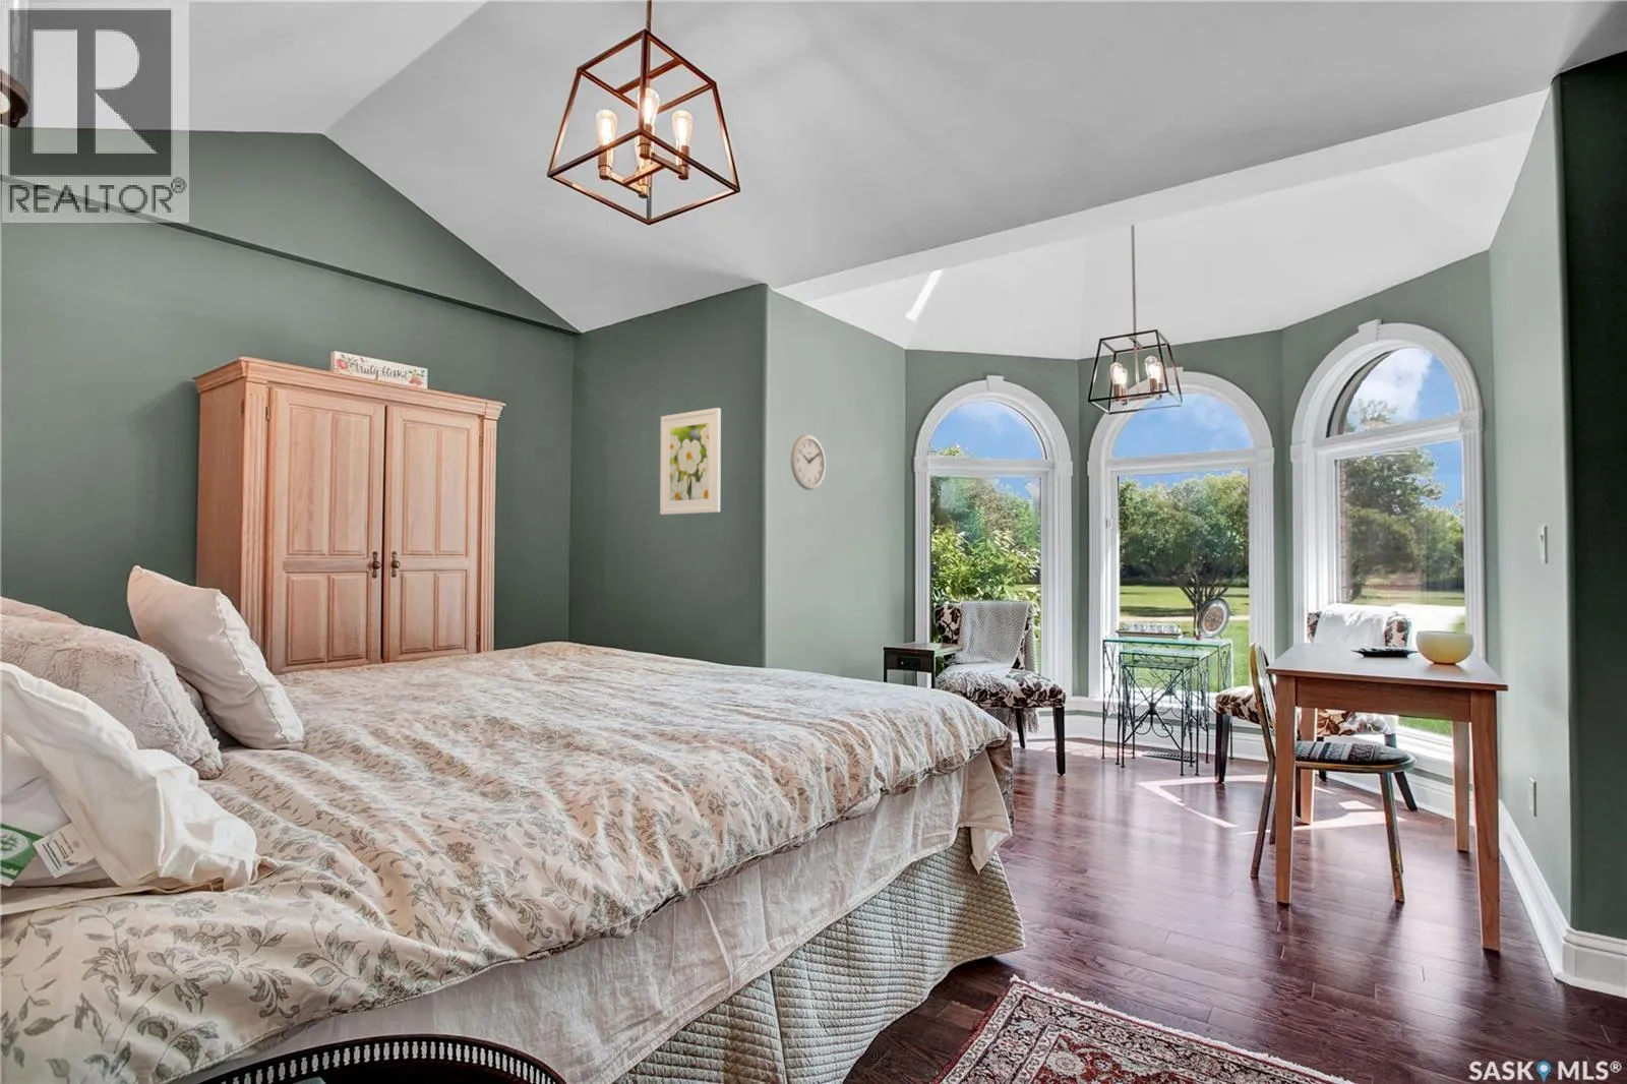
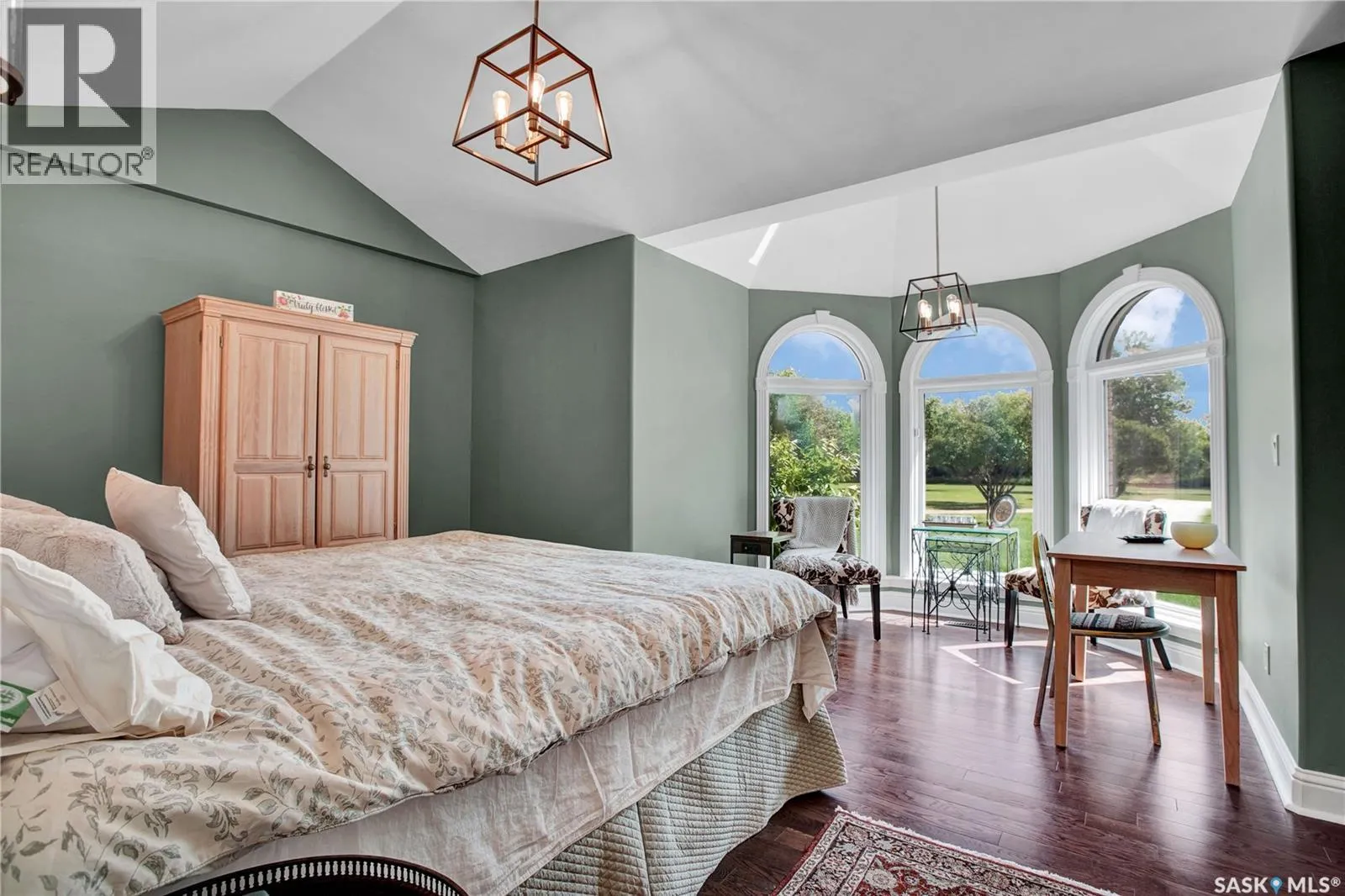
- wall clock (809, 462)
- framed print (690, 462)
